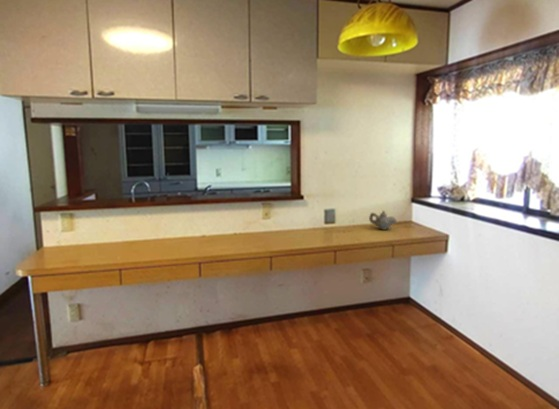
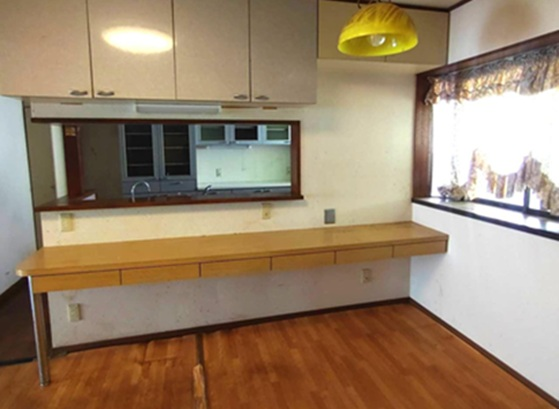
- teapot (382, 219)
